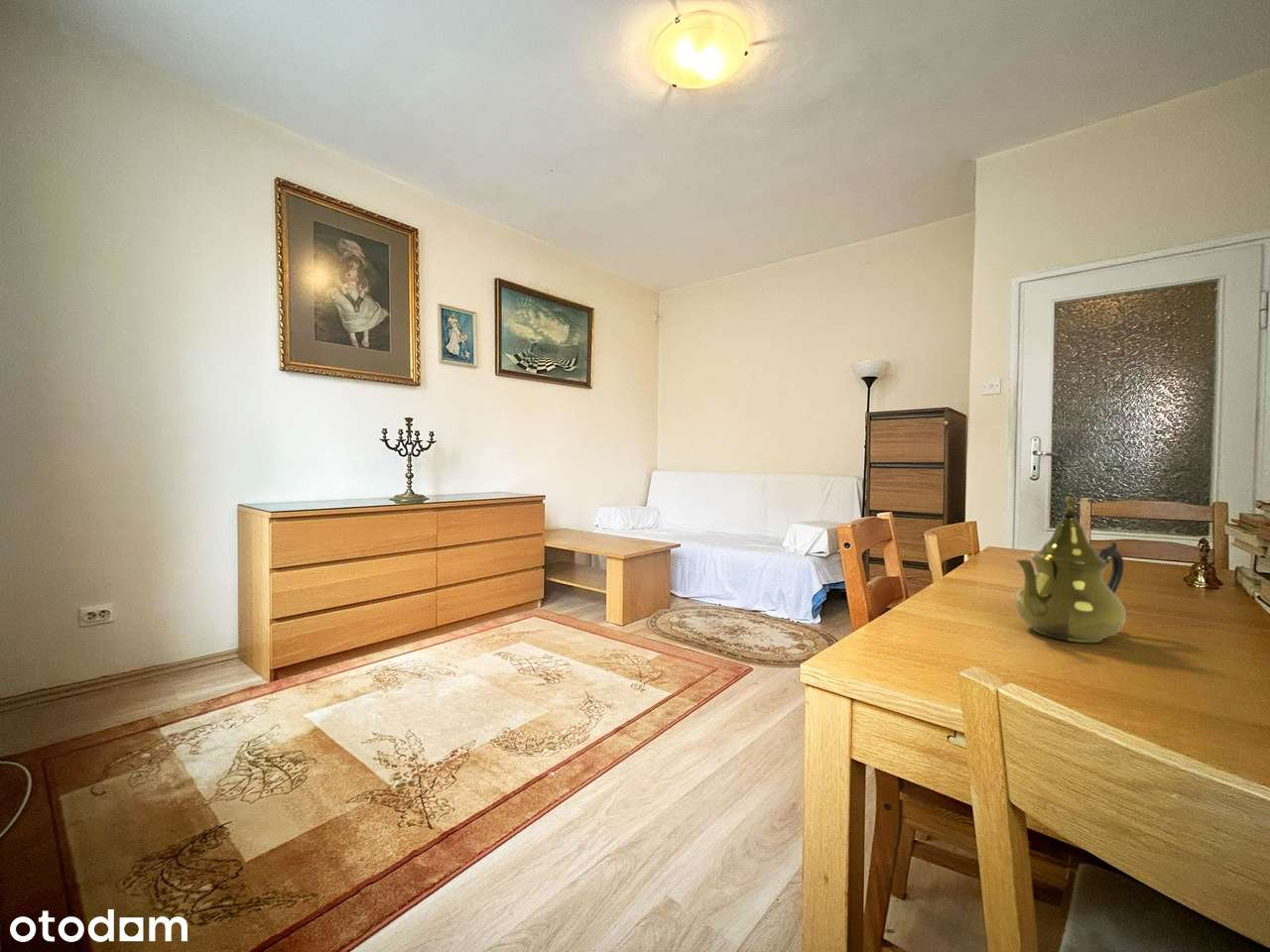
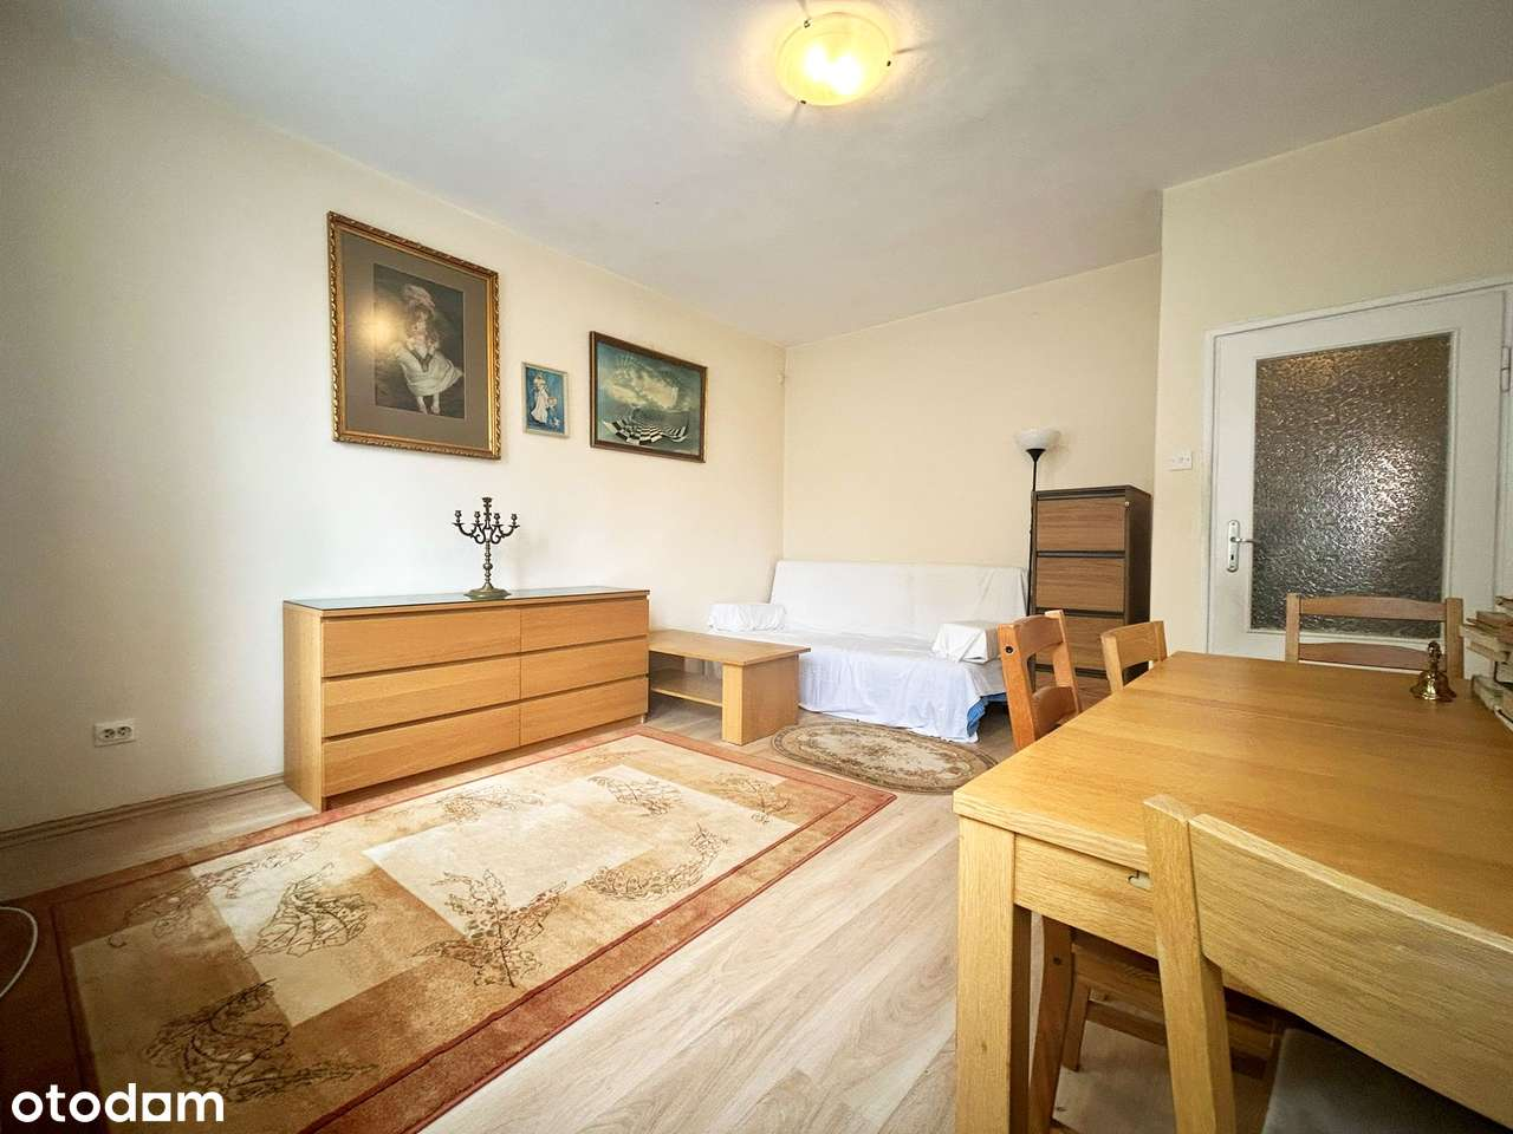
- teapot (1071, 564)
